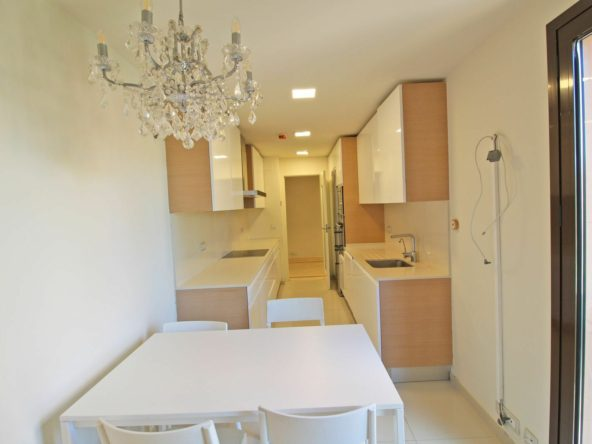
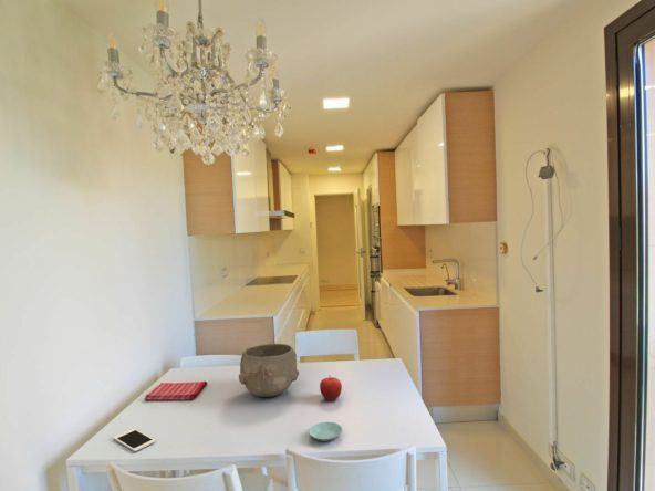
+ saucer (325, 432)
+ cell phone (134, 439)
+ fruit (331, 387)
+ bowl (268, 370)
+ dish towel (177, 389)
